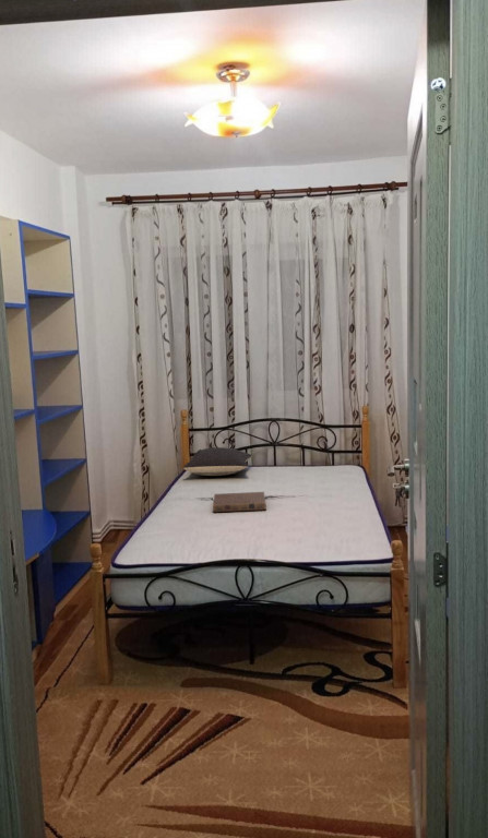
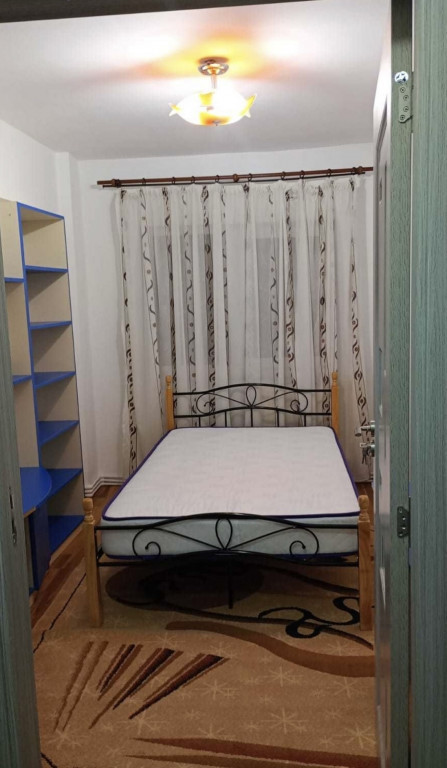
- book (239, 502)
- pillow (218, 460)
